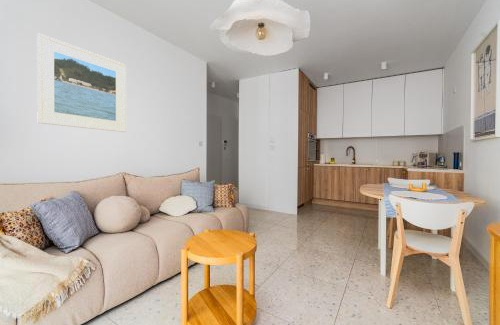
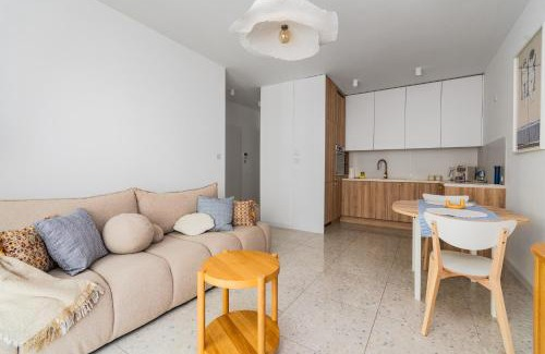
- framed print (87, 89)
